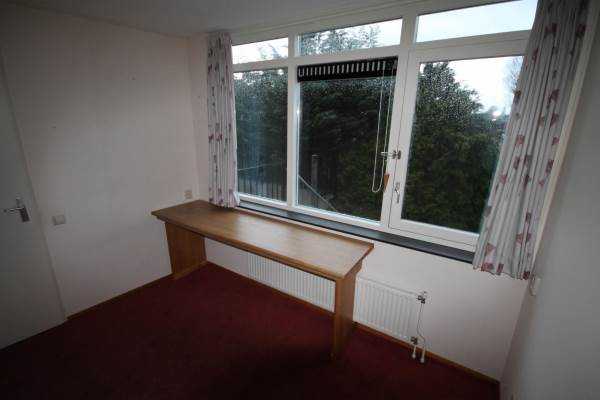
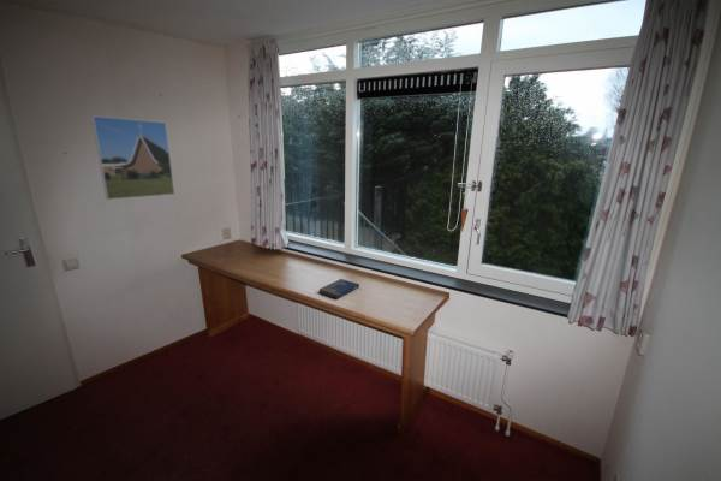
+ hardcover book (339, 287)
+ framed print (137, 159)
